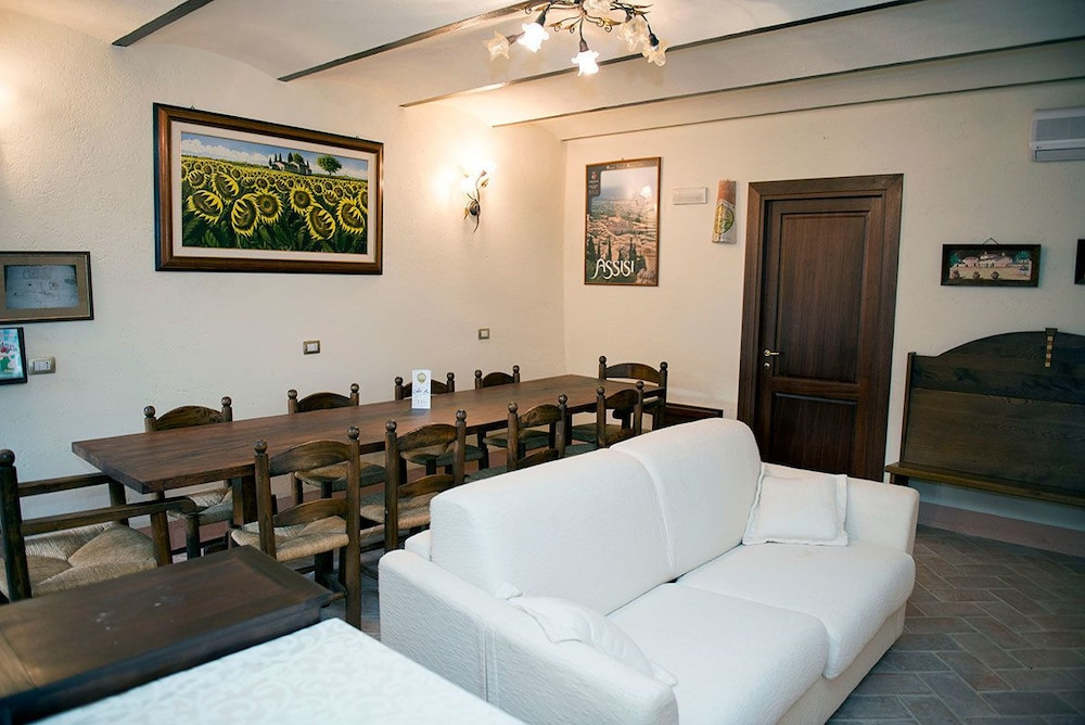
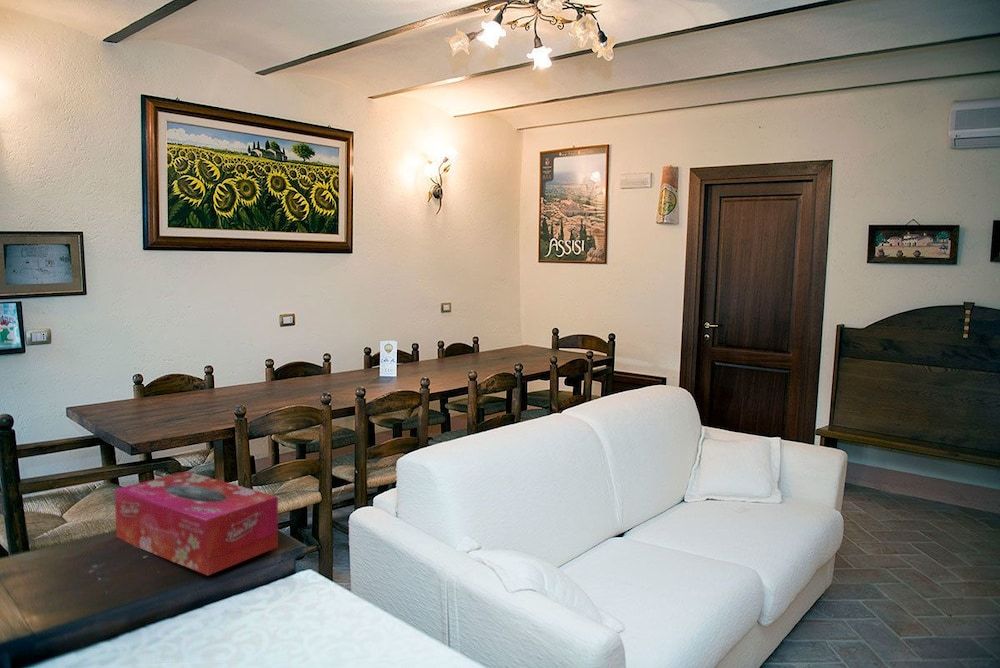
+ tissue box (196, 518)
